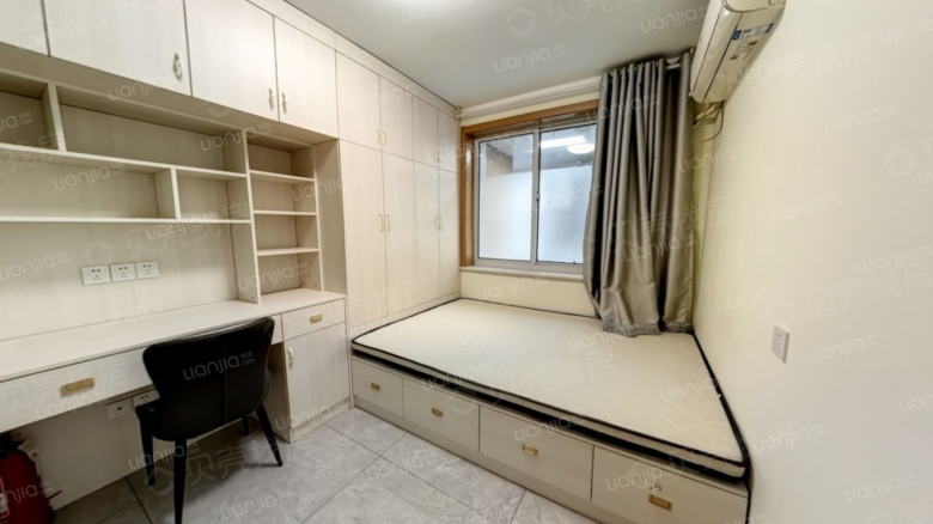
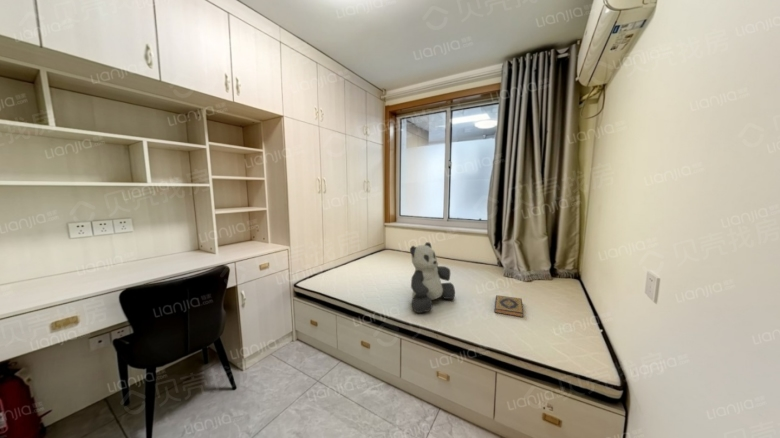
+ teddy bear (429, 273)
+ hardback book (508, 305)
